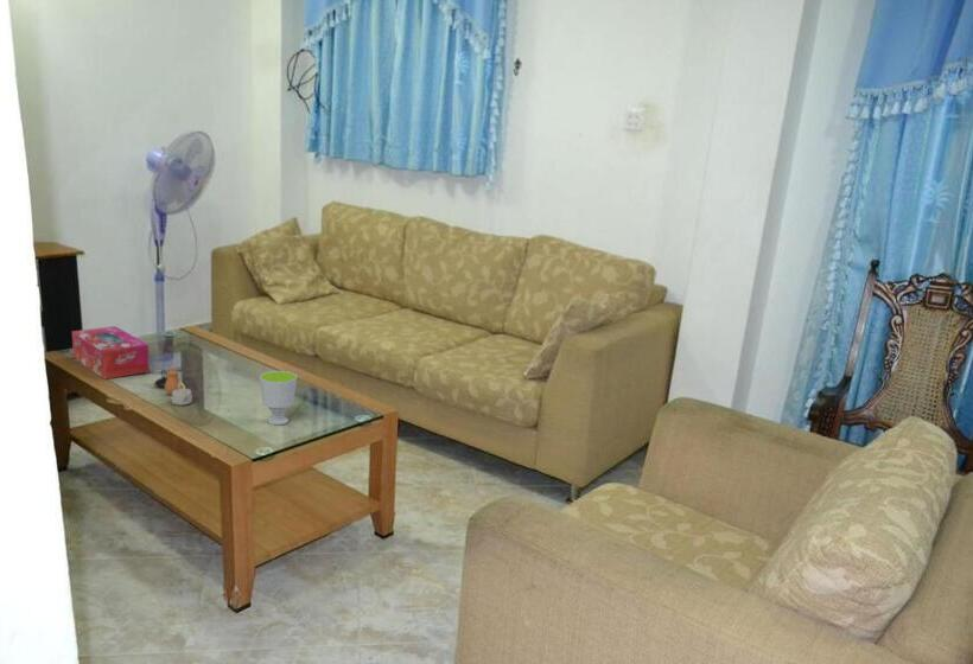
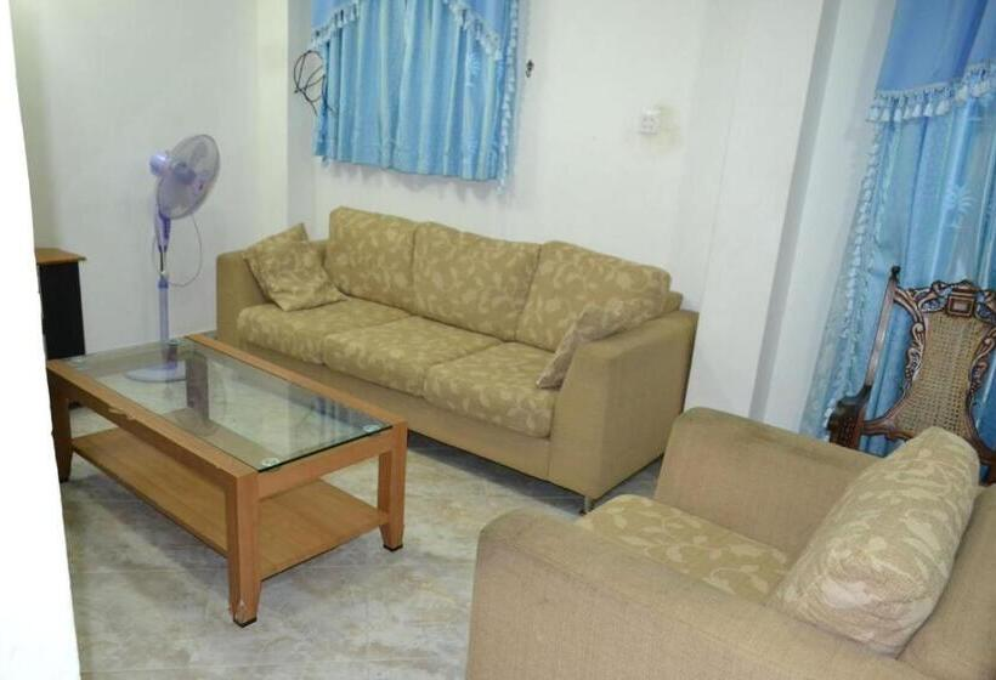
- cup (278, 398)
- tissue box (109, 351)
- teapot (173, 381)
